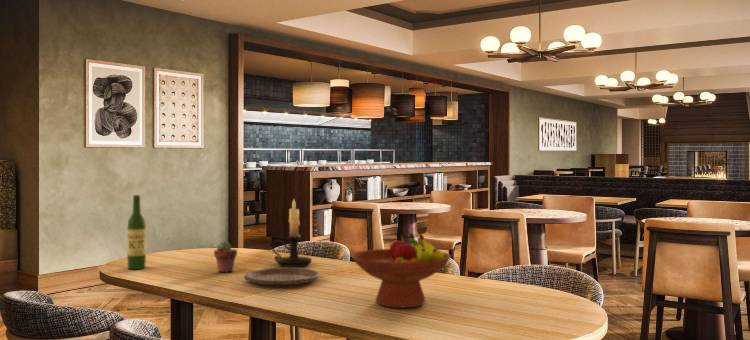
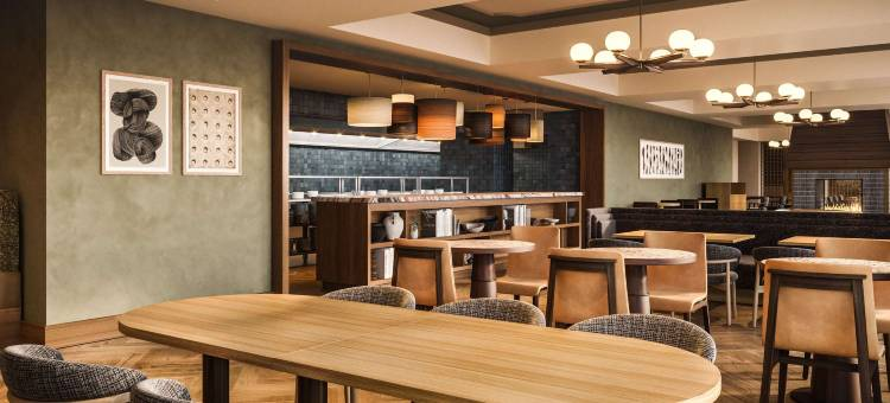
- wine bottle (136, 231)
- plate (282, 276)
- candle holder (290, 231)
- fruit bowl (400, 269)
- potted succulent (225, 256)
